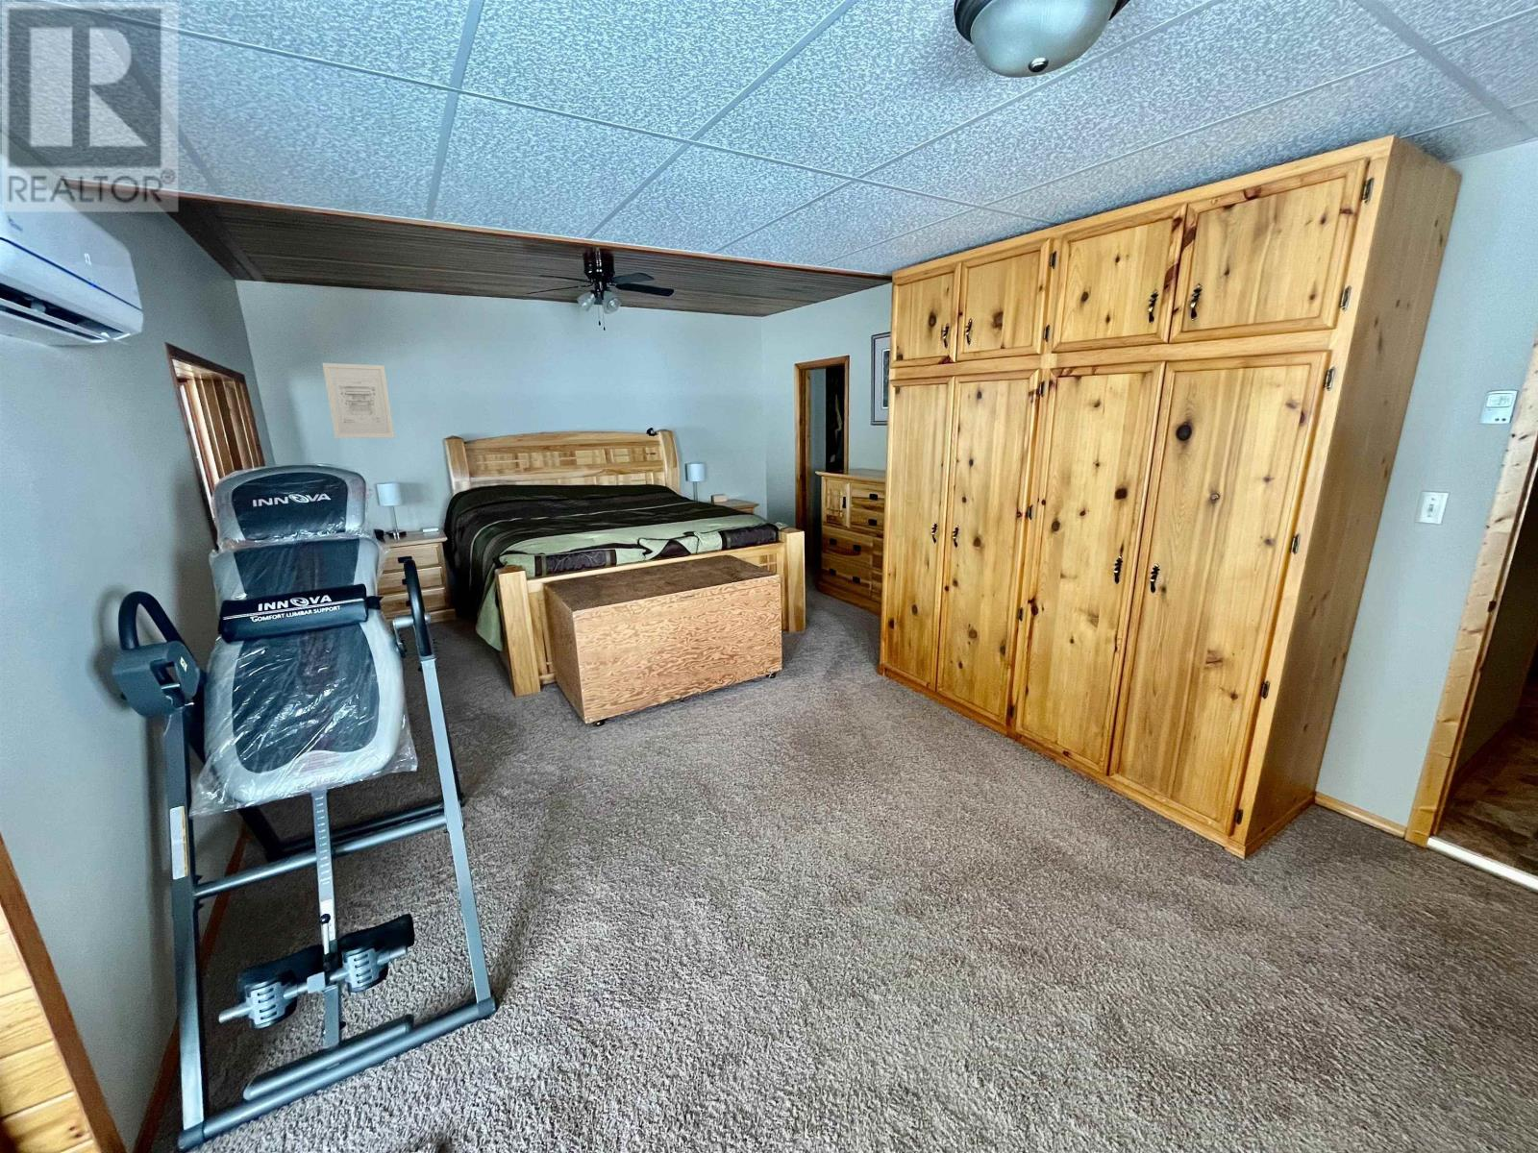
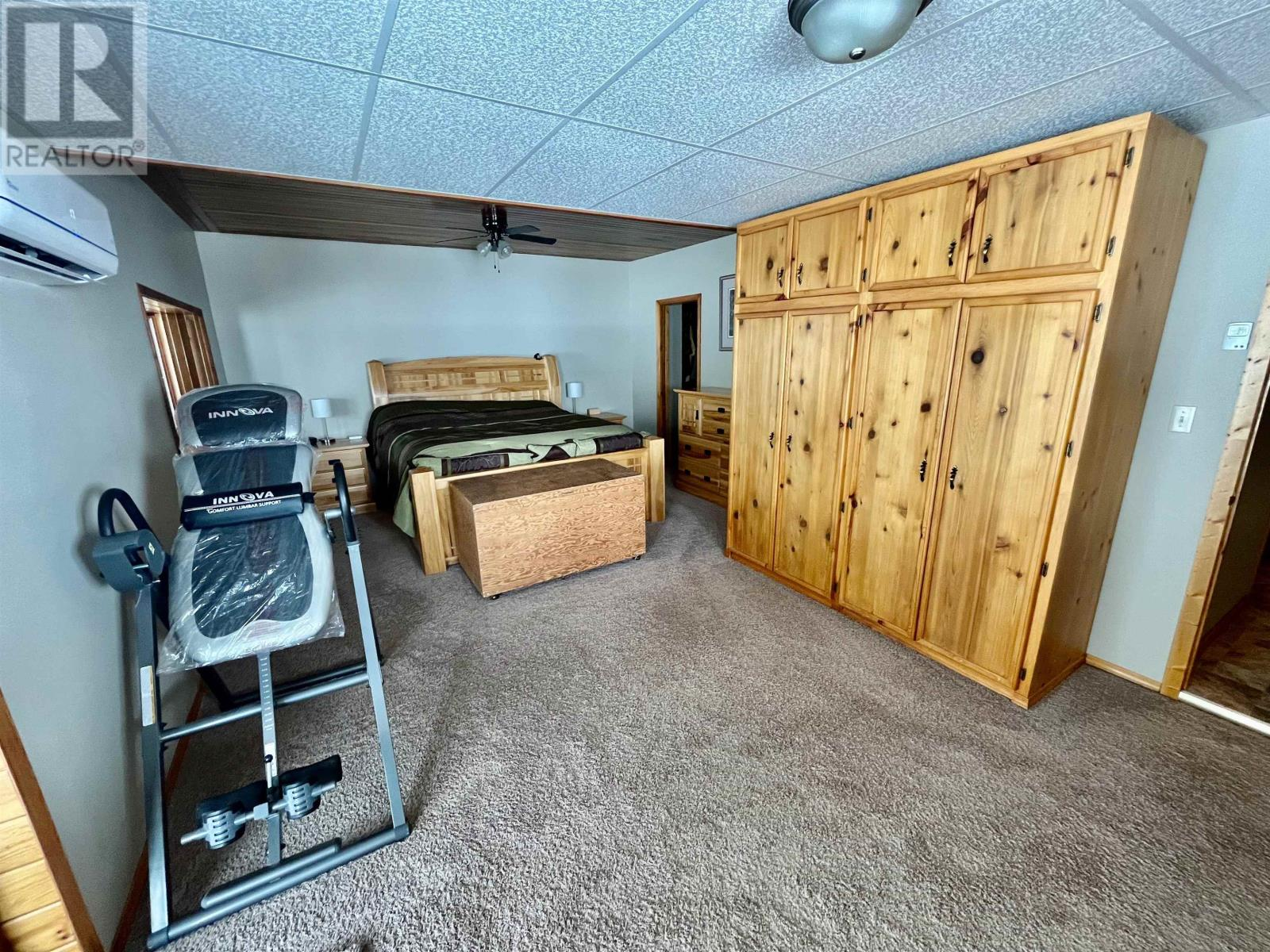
- wall art (360, 402)
